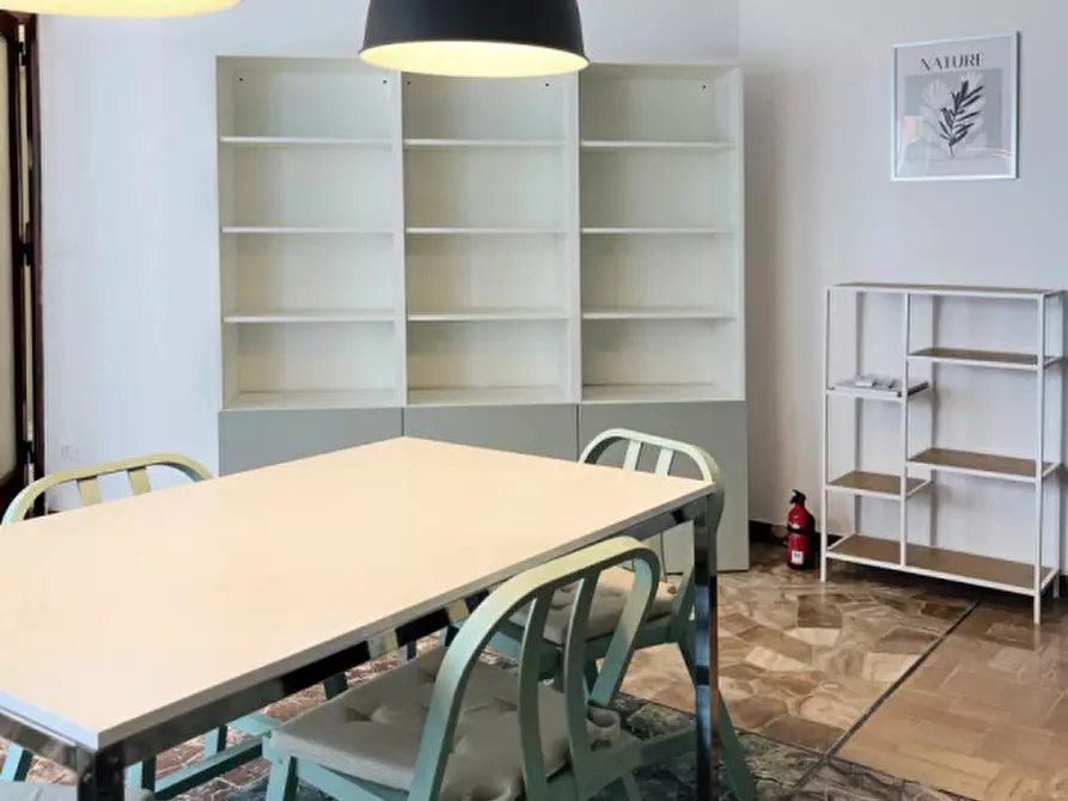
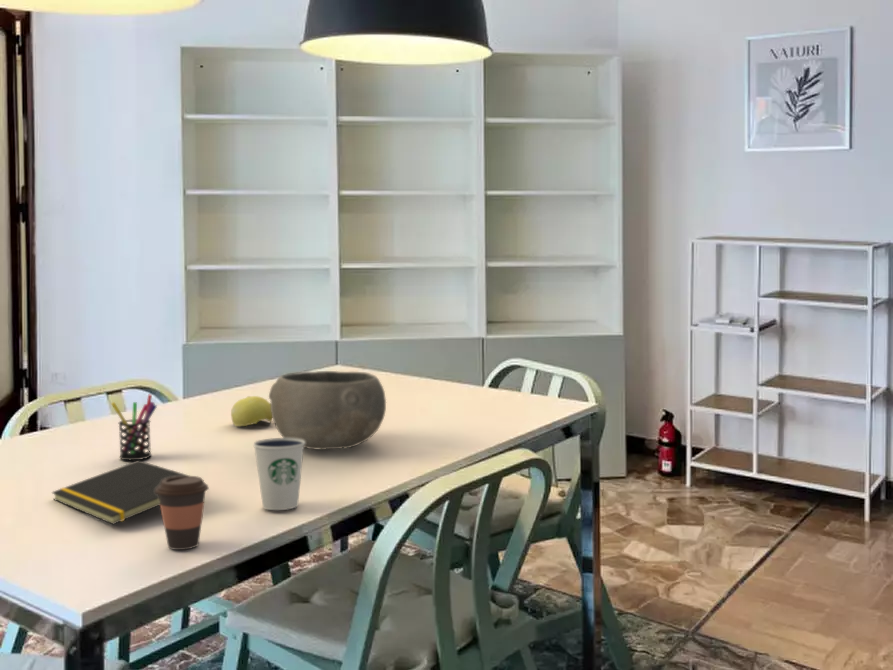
+ fruit (252, 410)
+ coffee cup (182, 512)
+ dixie cup (279, 474)
+ pen holder (136, 425)
+ notepad (127, 489)
+ bowl (327, 411)
